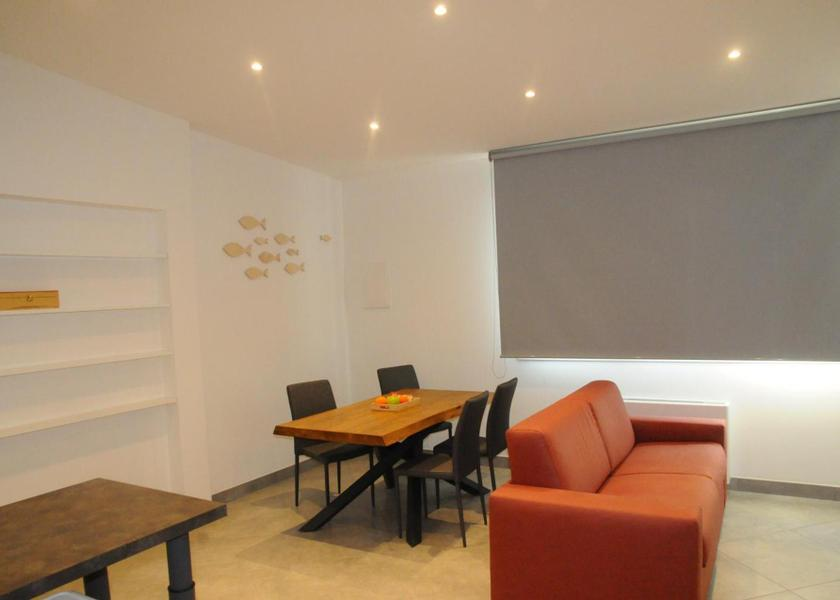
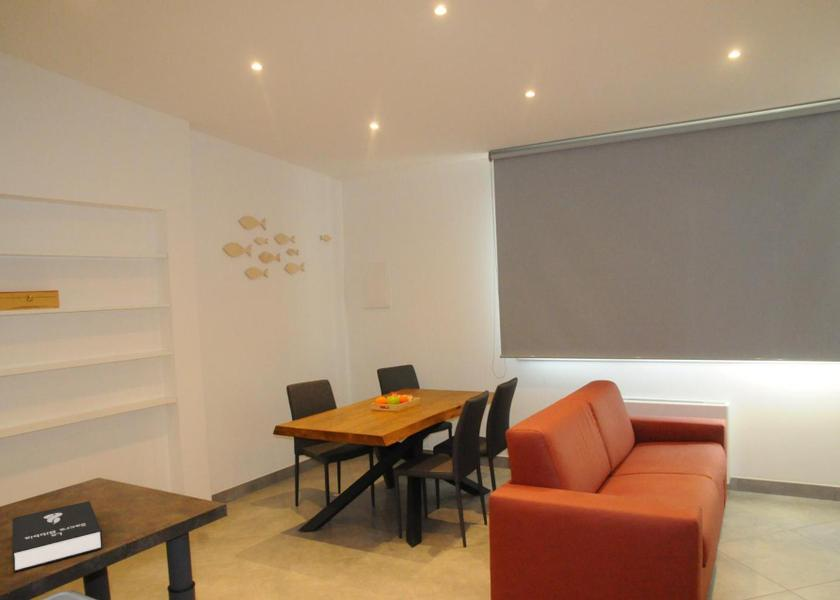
+ booklet (55, 532)
